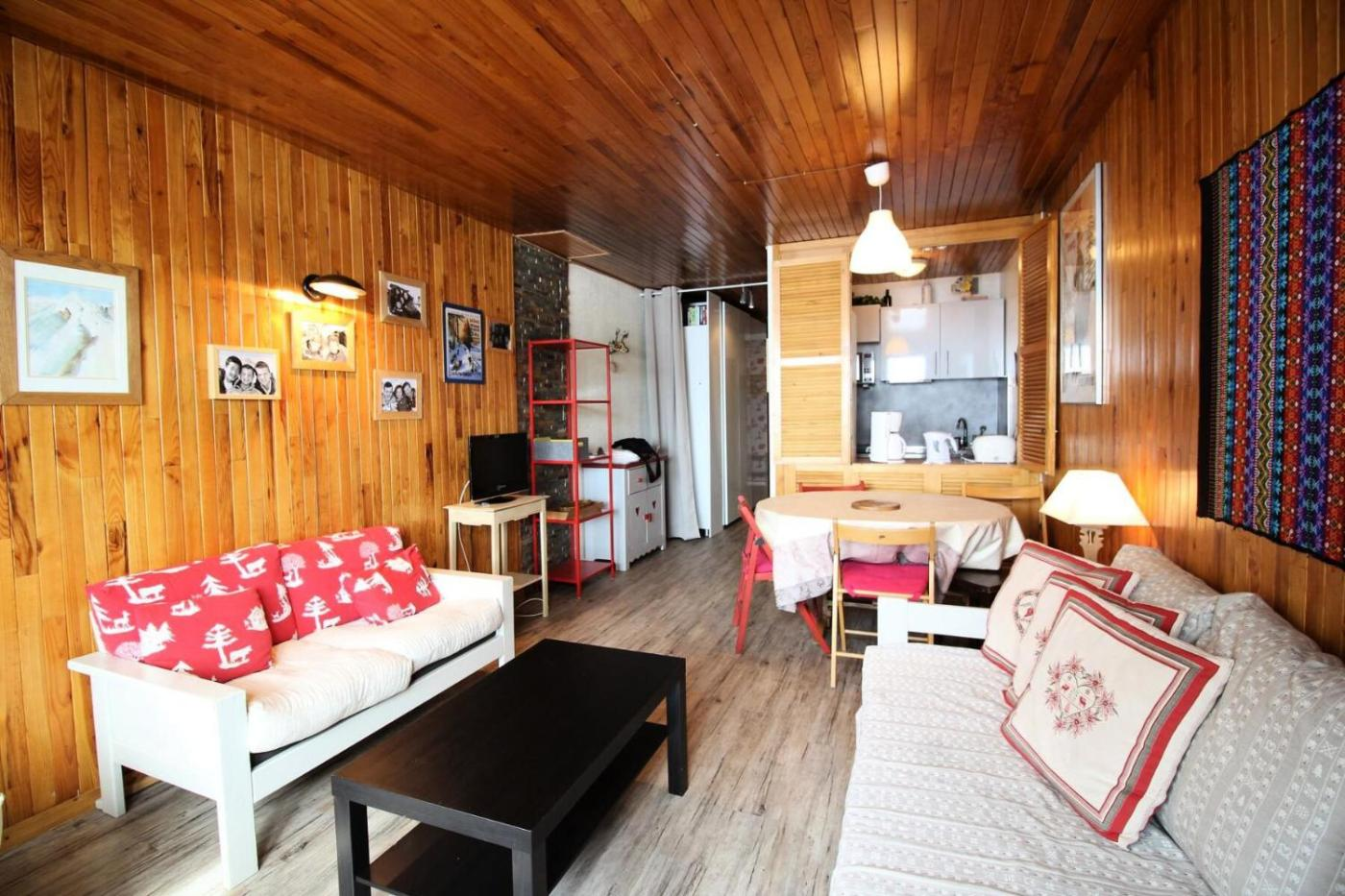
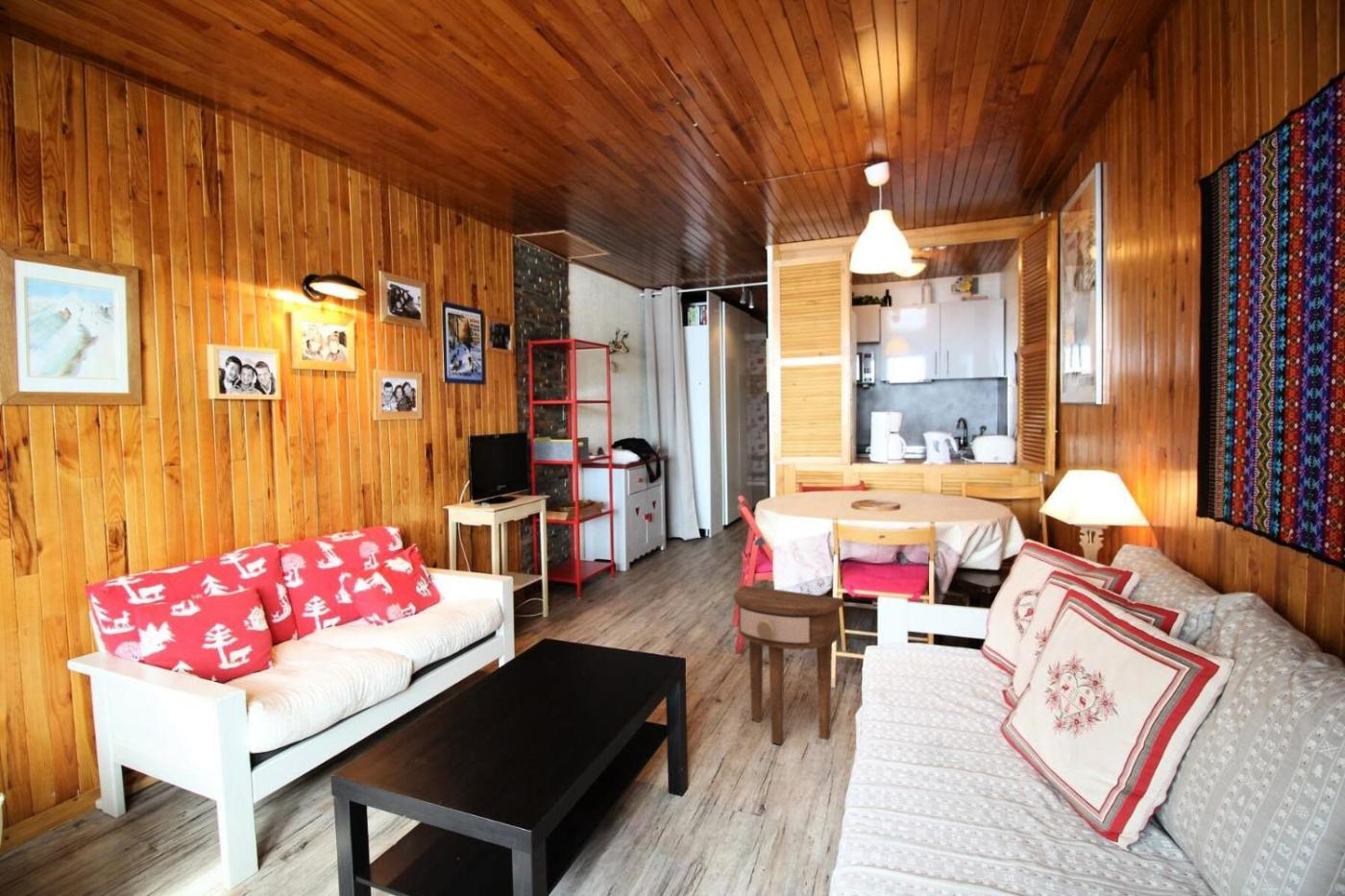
+ side table (783, 663)
